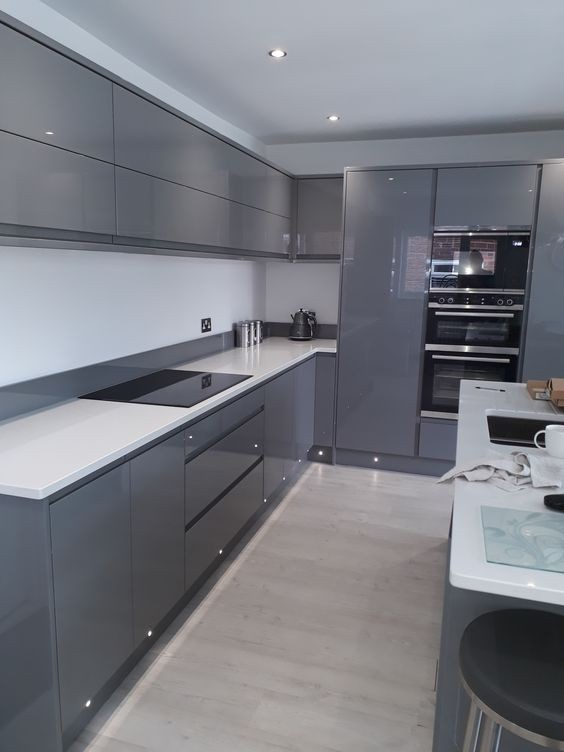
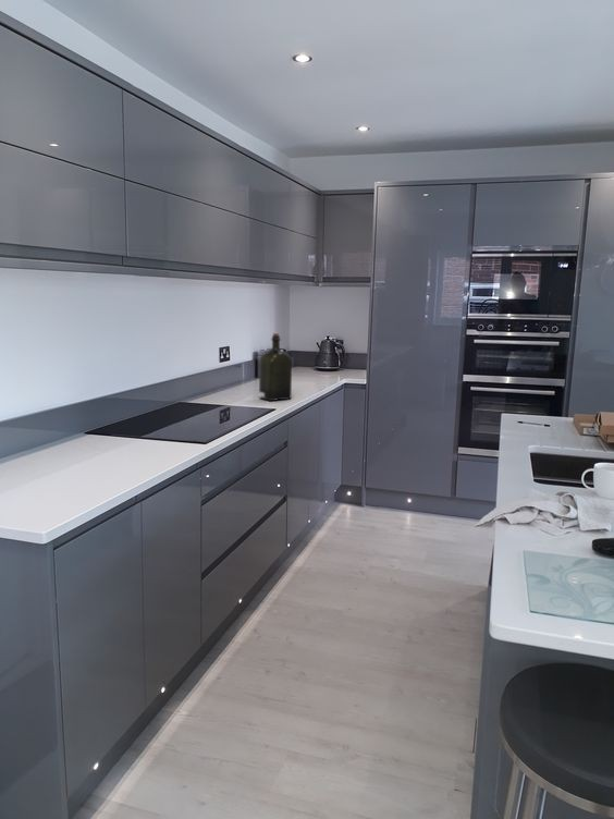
+ liquor (275, 366)
